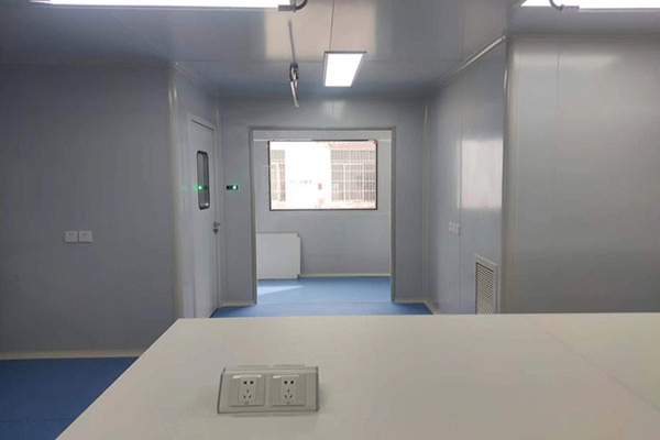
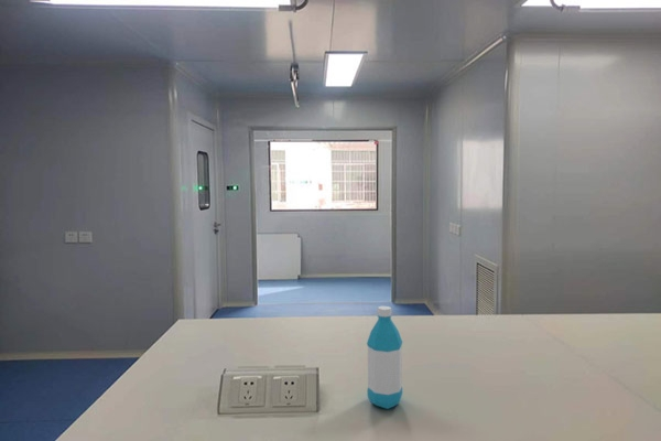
+ water bottle (384, 355)
